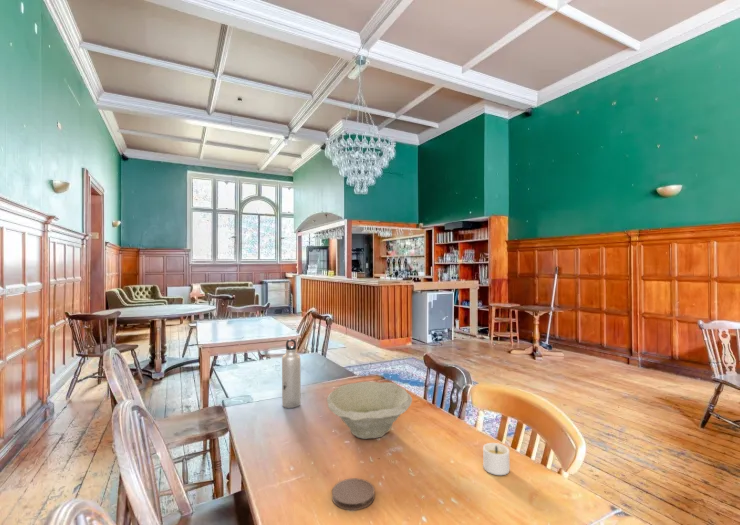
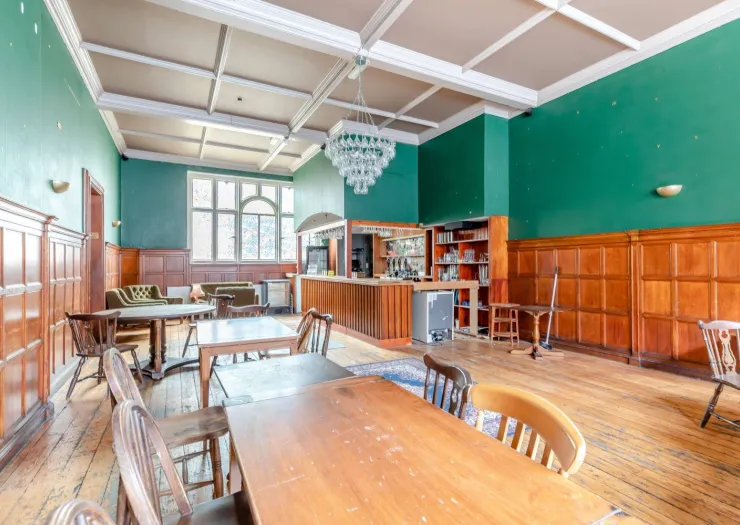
- water bottle (291, 372)
- coaster (353, 493)
- candle (490, 454)
- bowl (369, 411)
